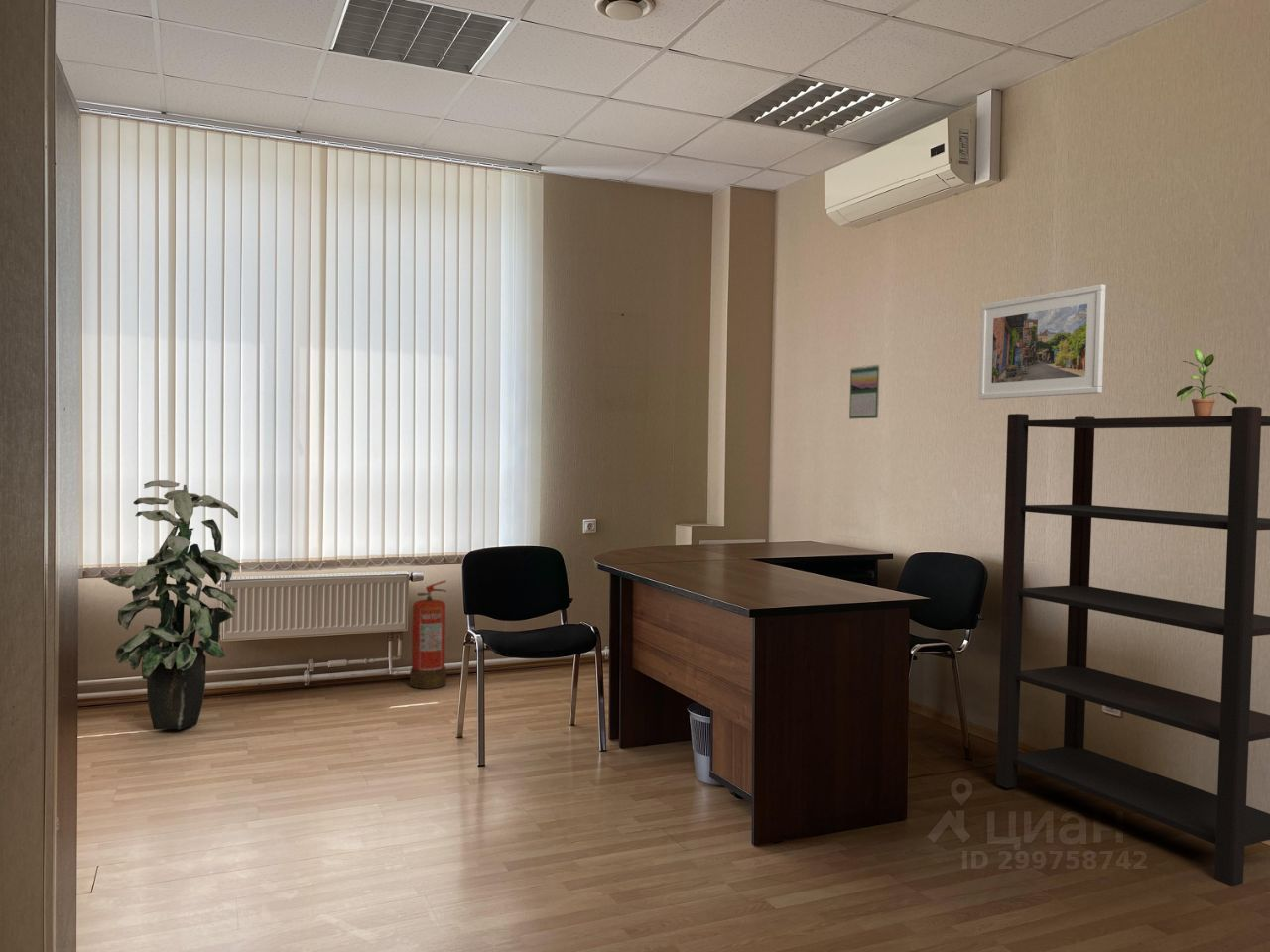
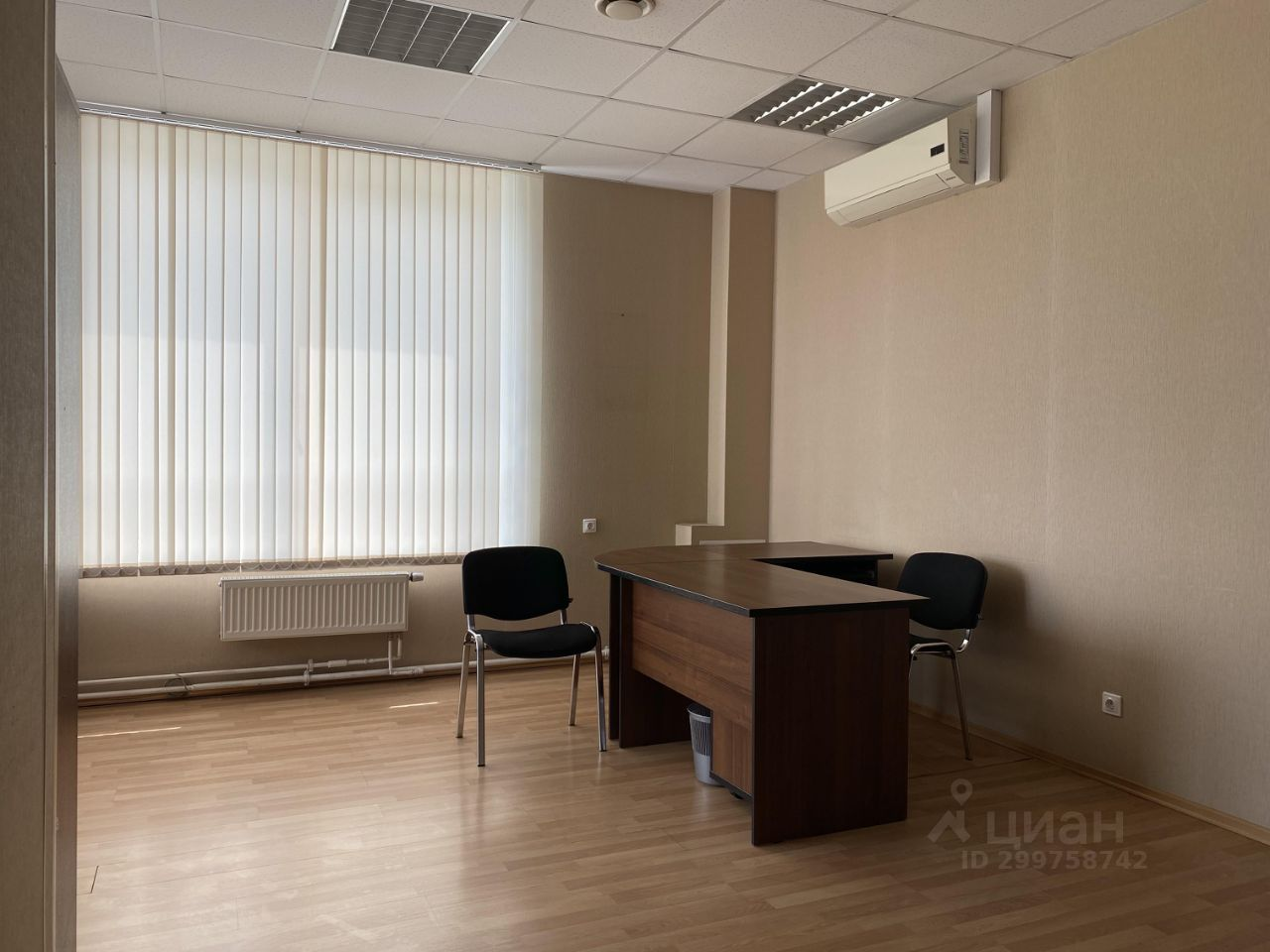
- potted plant (1204, 381)
- bookshelf (1146, 617)
- indoor plant (173, 602)
- calendar (864, 392)
- fire extinguisher (429, 633)
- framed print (1037, 345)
